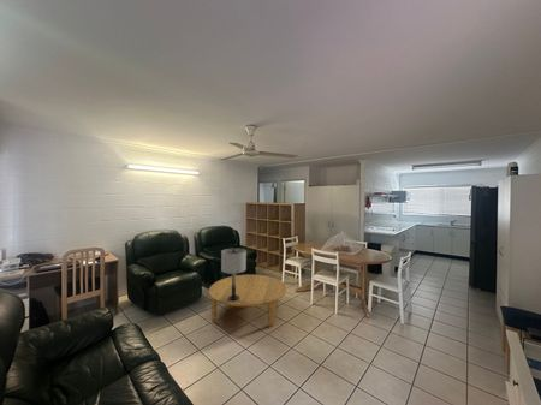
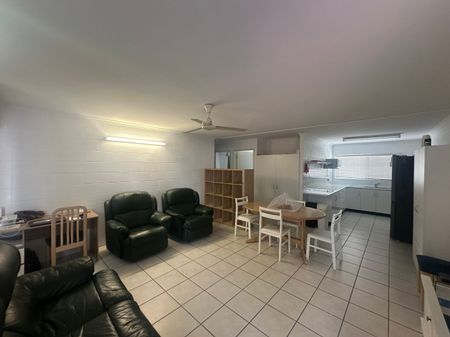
- lamp (233, 273)
- coffee table (248, 298)
